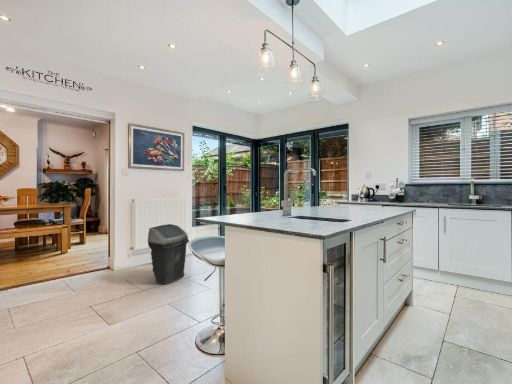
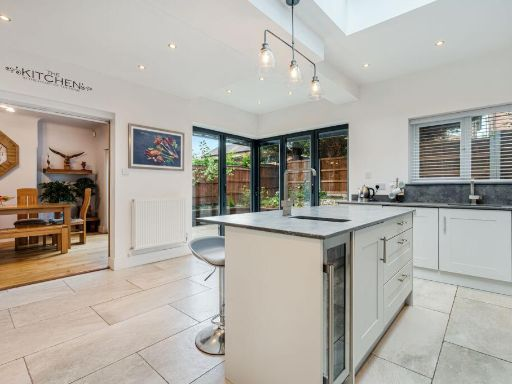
- trash can (168, 251)
